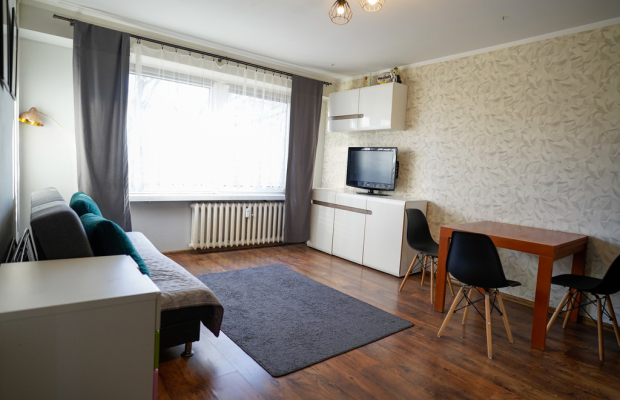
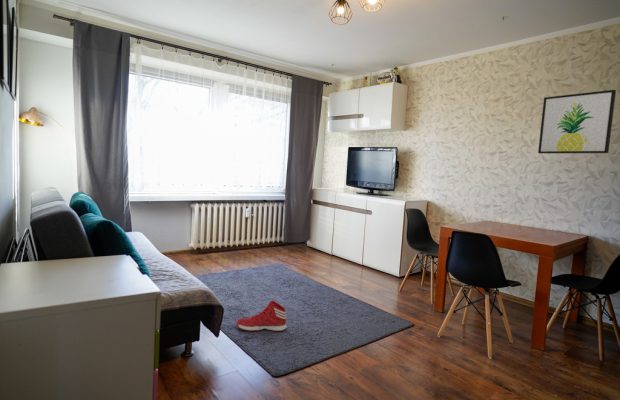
+ wall art (574, 123)
+ sneaker (262, 314)
